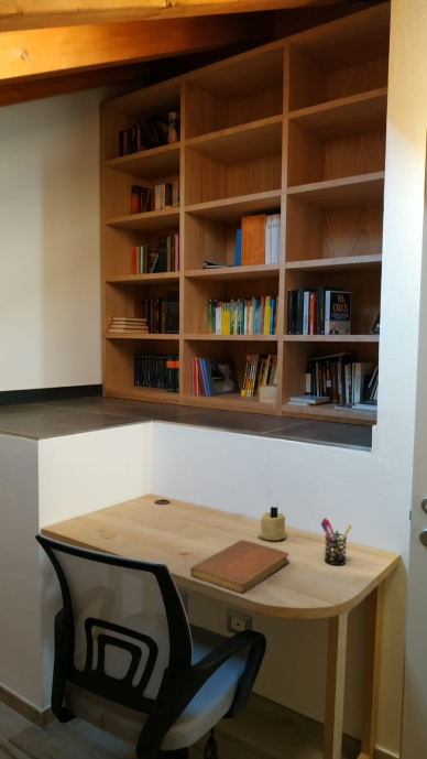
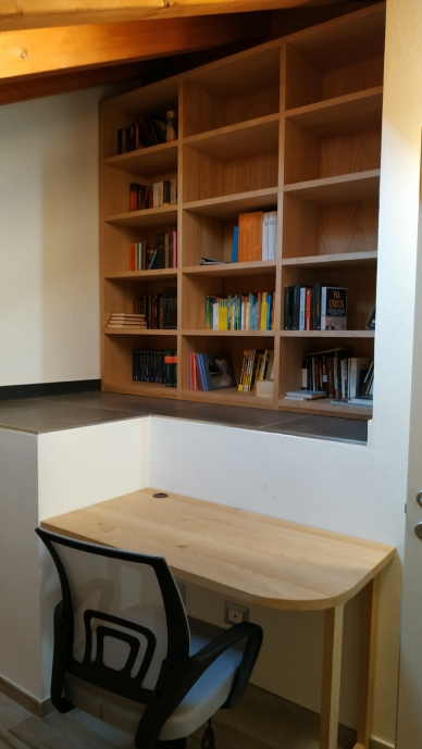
- pen holder (335, 540)
- notebook (241, 563)
- candle (272, 522)
